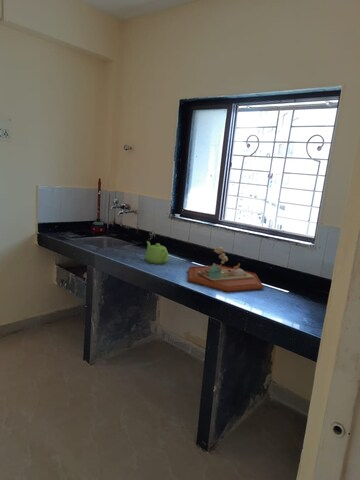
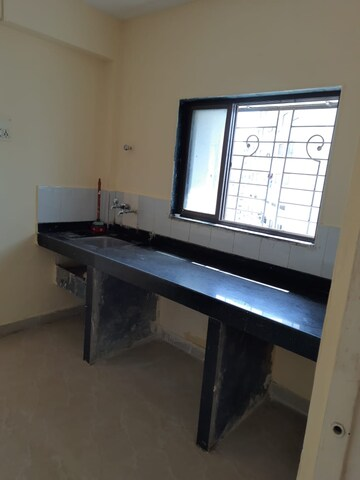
- teapot (156, 252)
- food tray (225, 261)
